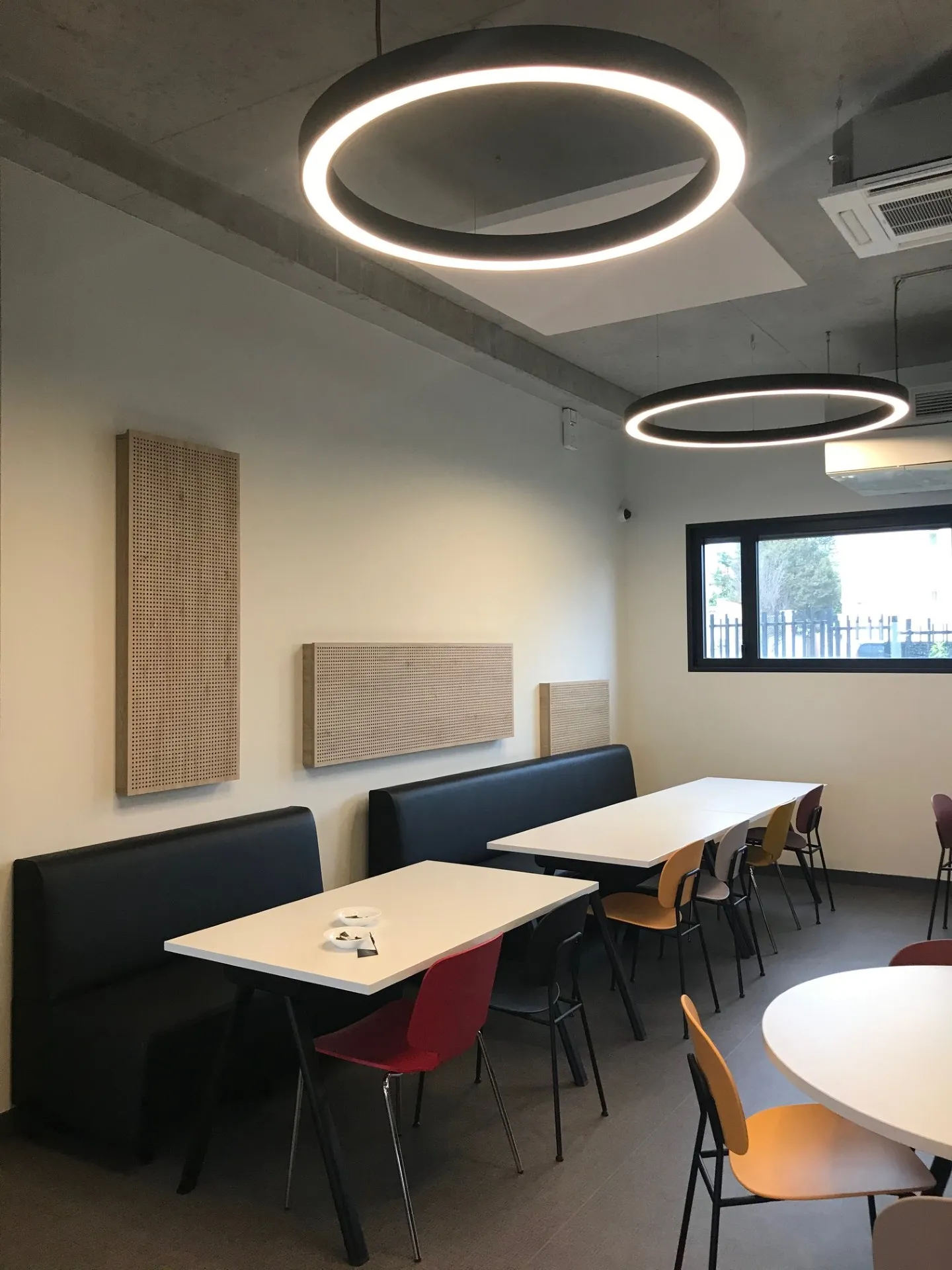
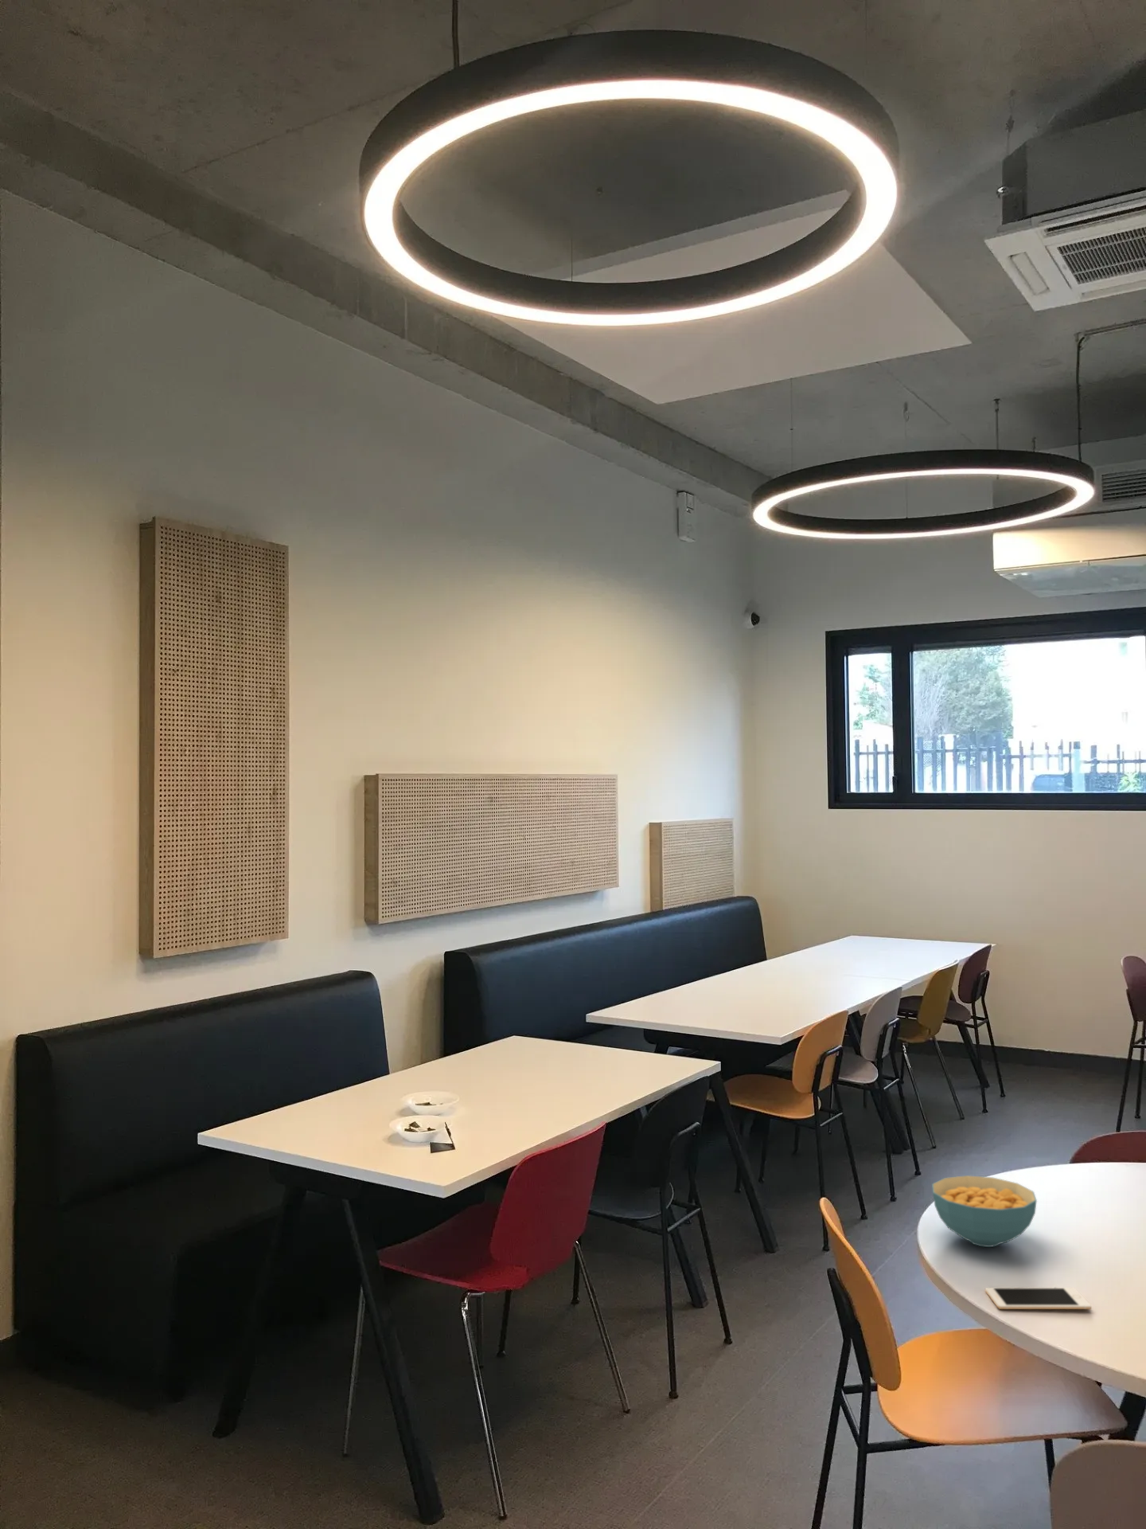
+ cell phone (1036, 1298)
+ cereal bowl (982, 1216)
